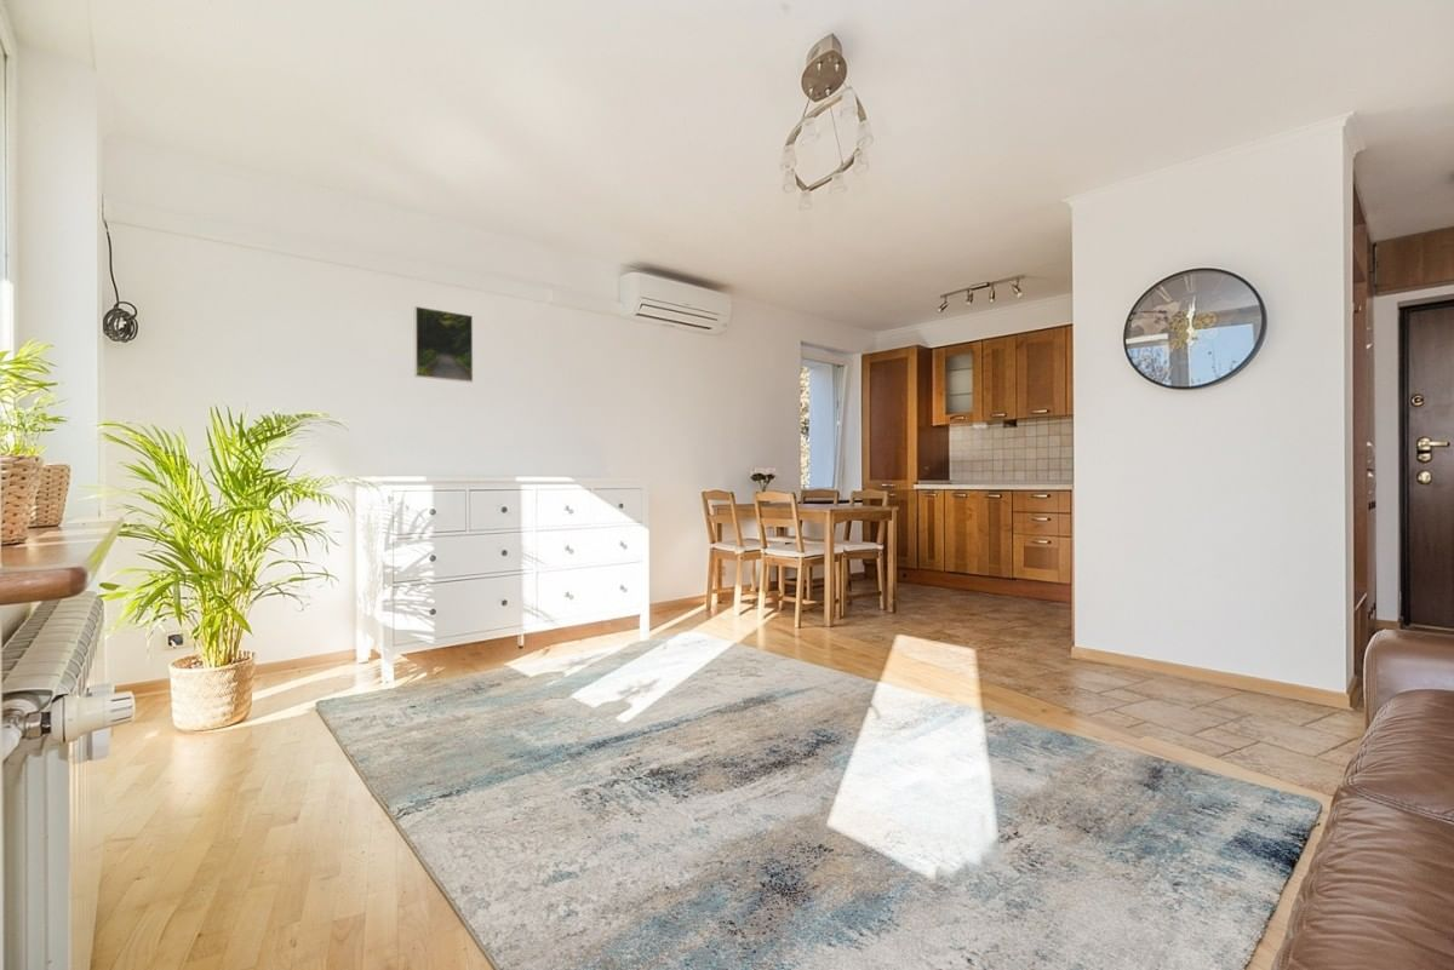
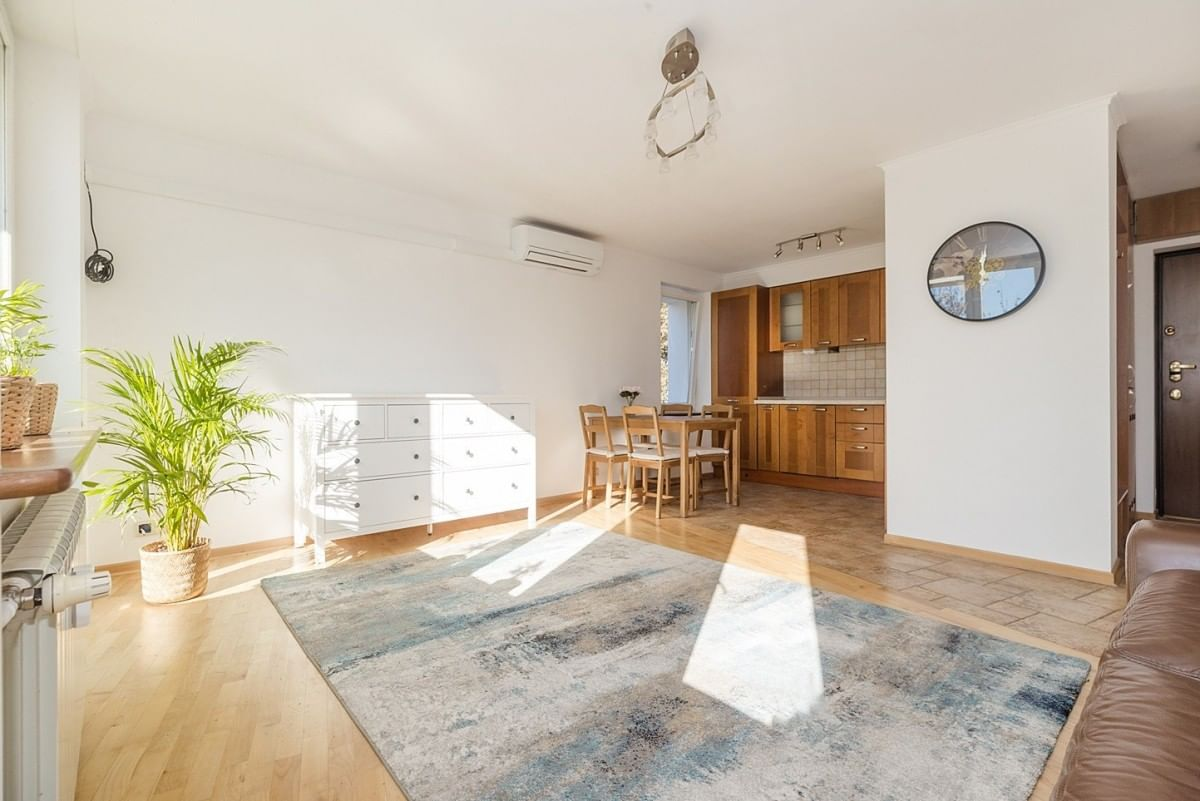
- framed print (443, 345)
